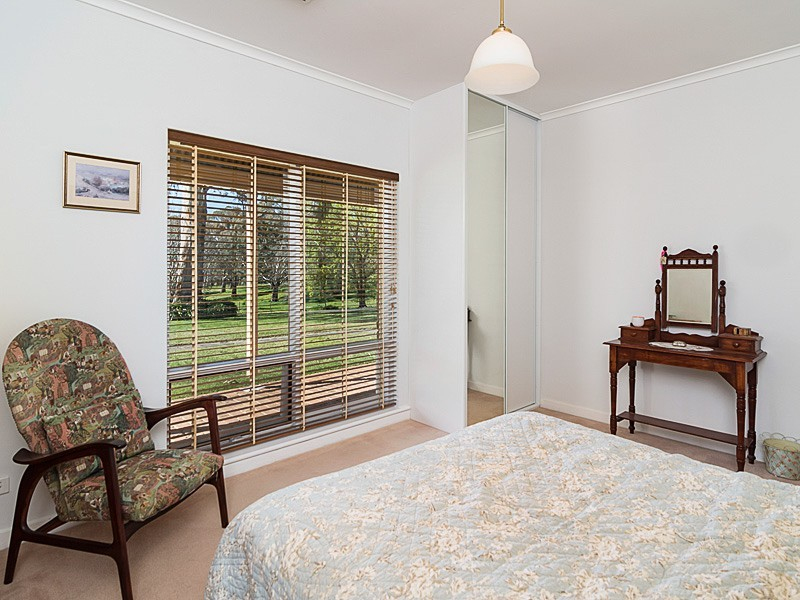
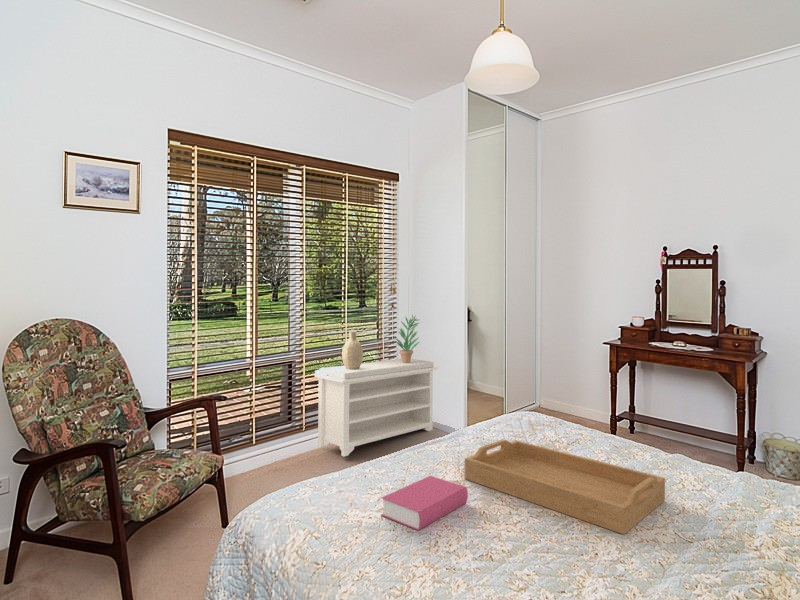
+ decorative vase (352, 349)
+ book (425, 500)
+ bench (379, 401)
+ serving tray (559, 475)
+ potted plant (407, 338)
